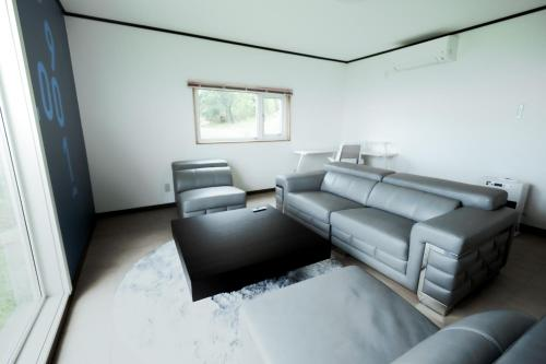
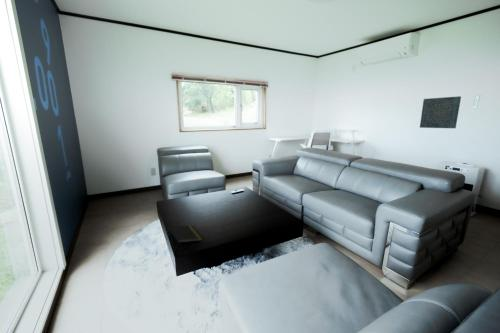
+ notepad (185, 233)
+ wall art (439, 113)
